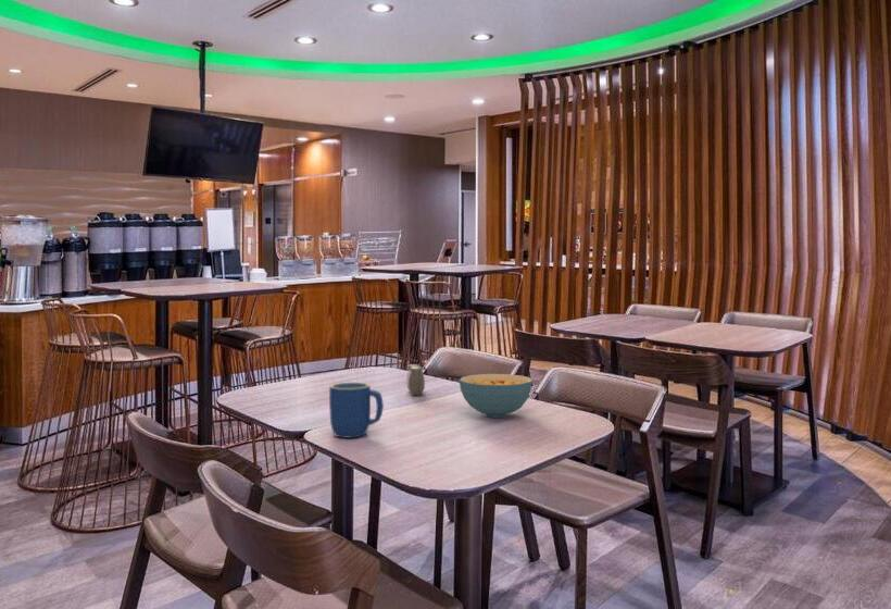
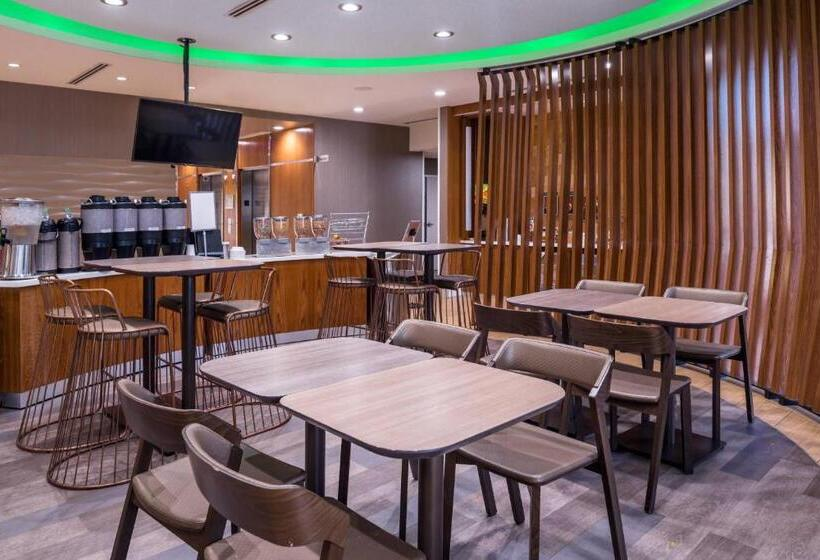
- mug (354, 409)
- cereal bowl (495, 397)
- salt and pepper shaker (415, 378)
